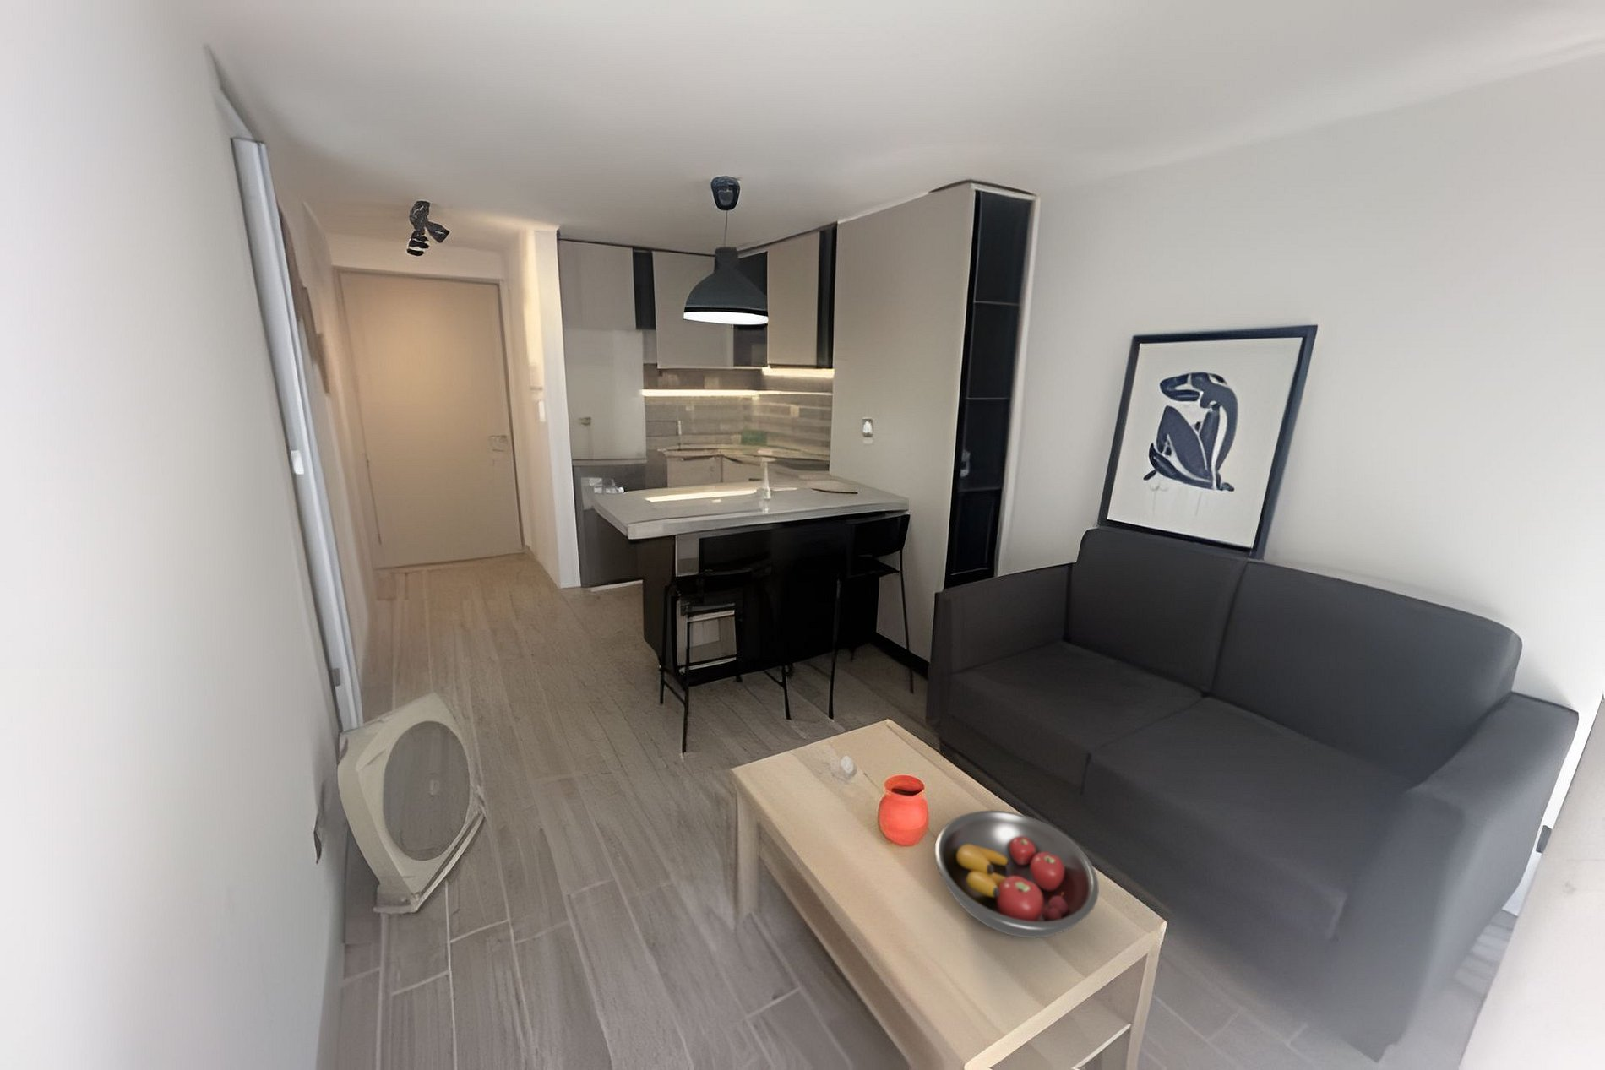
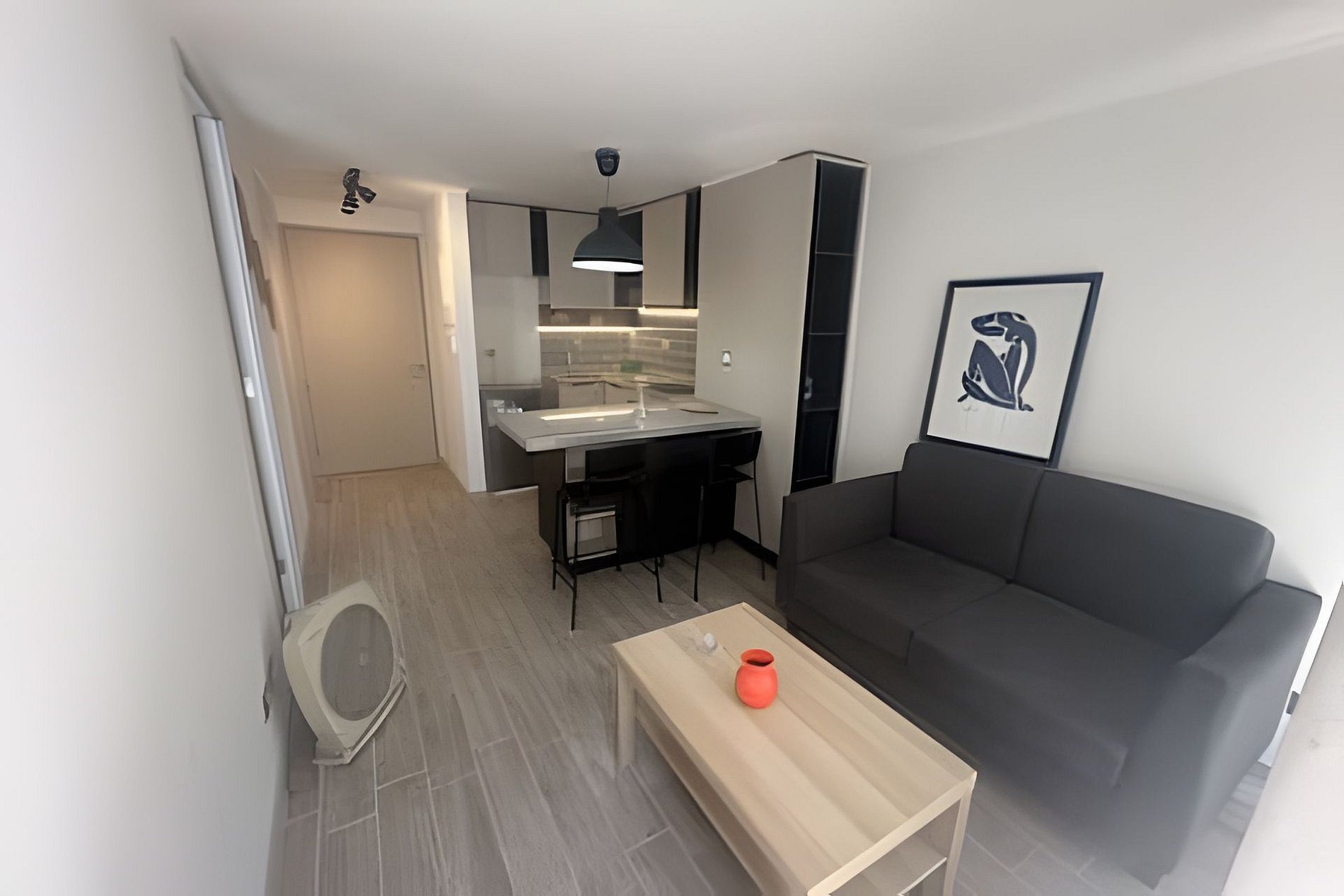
- fruit bowl (1011, 875)
